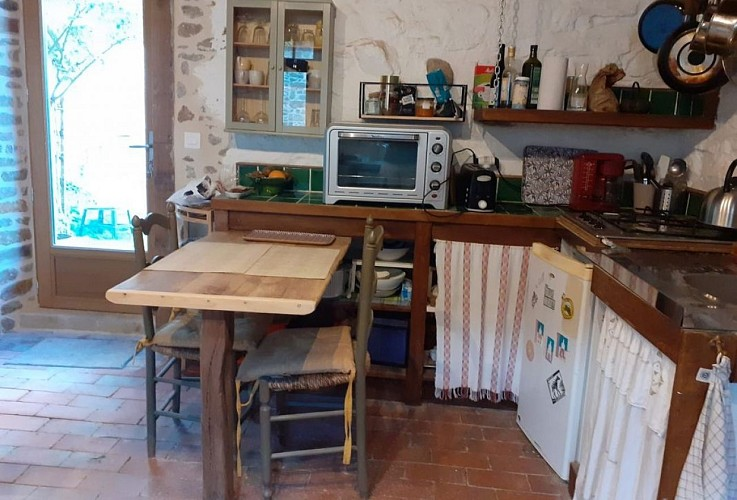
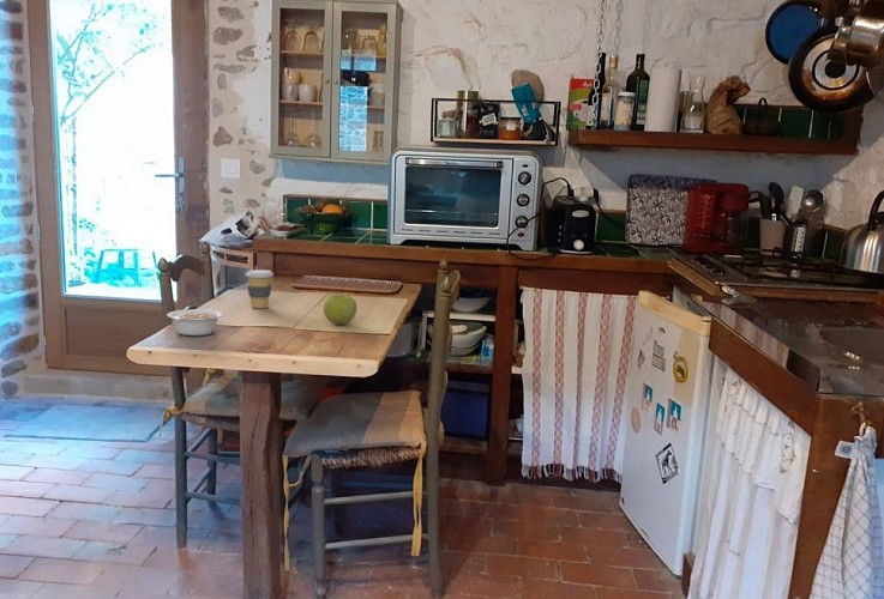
+ apple (339, 309)
+ legume (197, 321)
+ coffee cup (259, 289)
